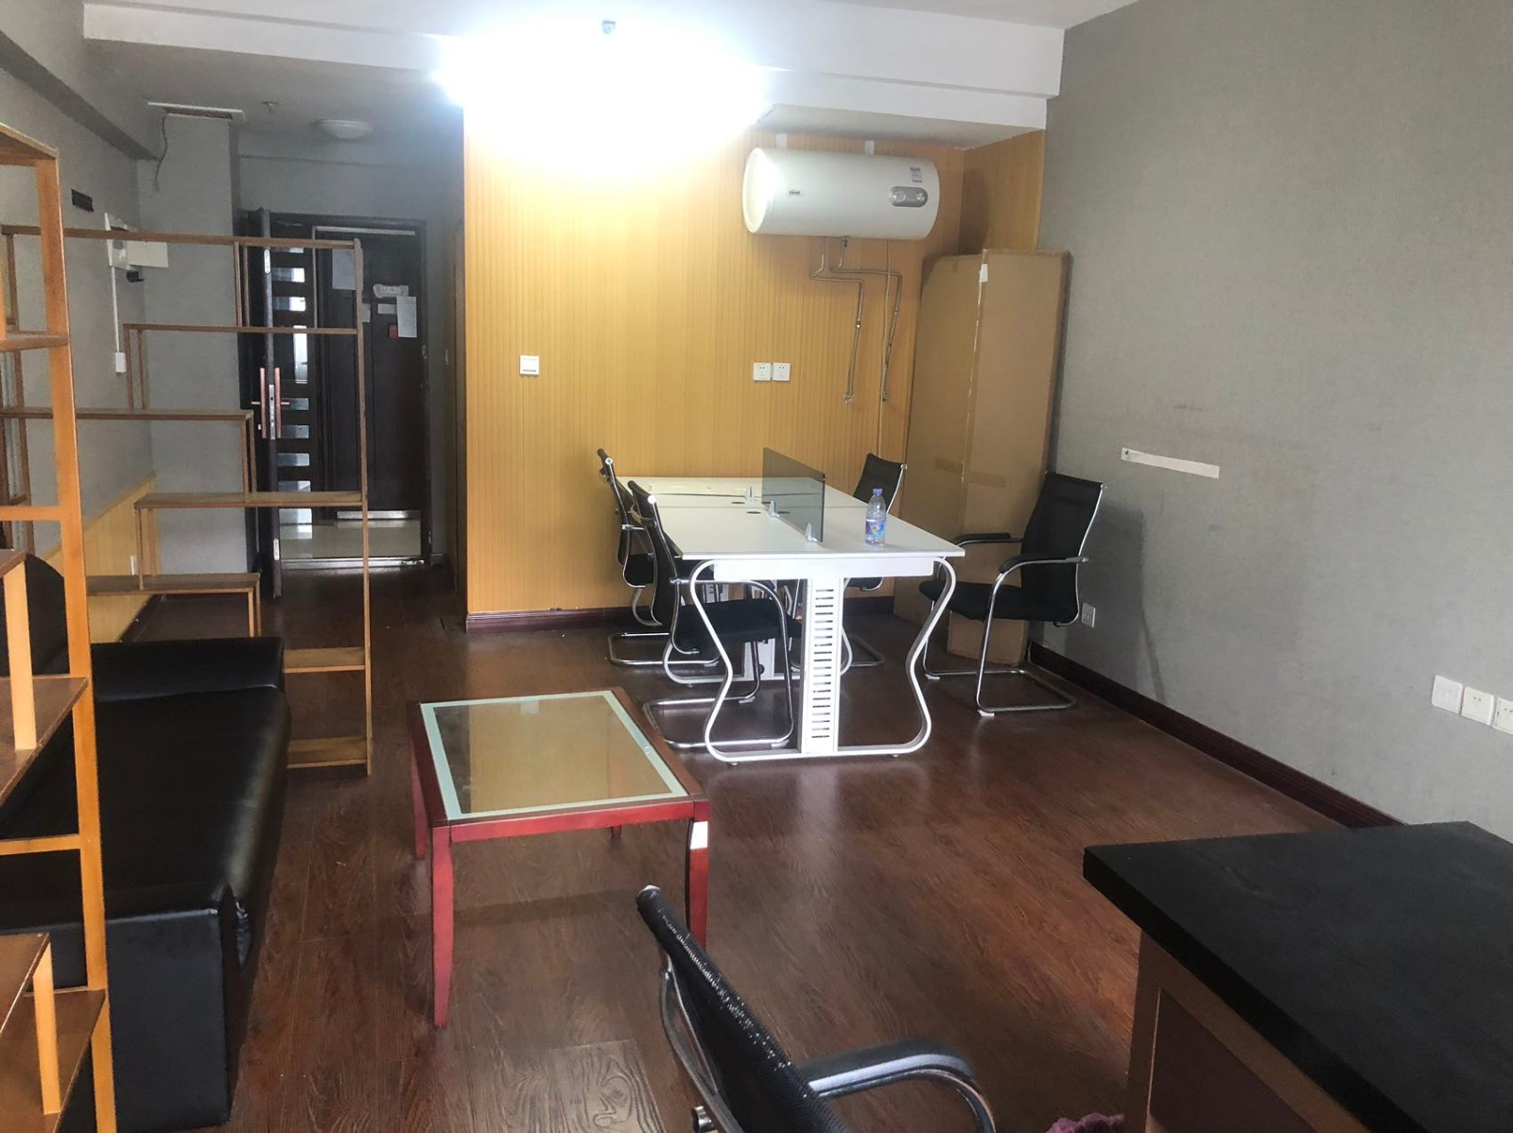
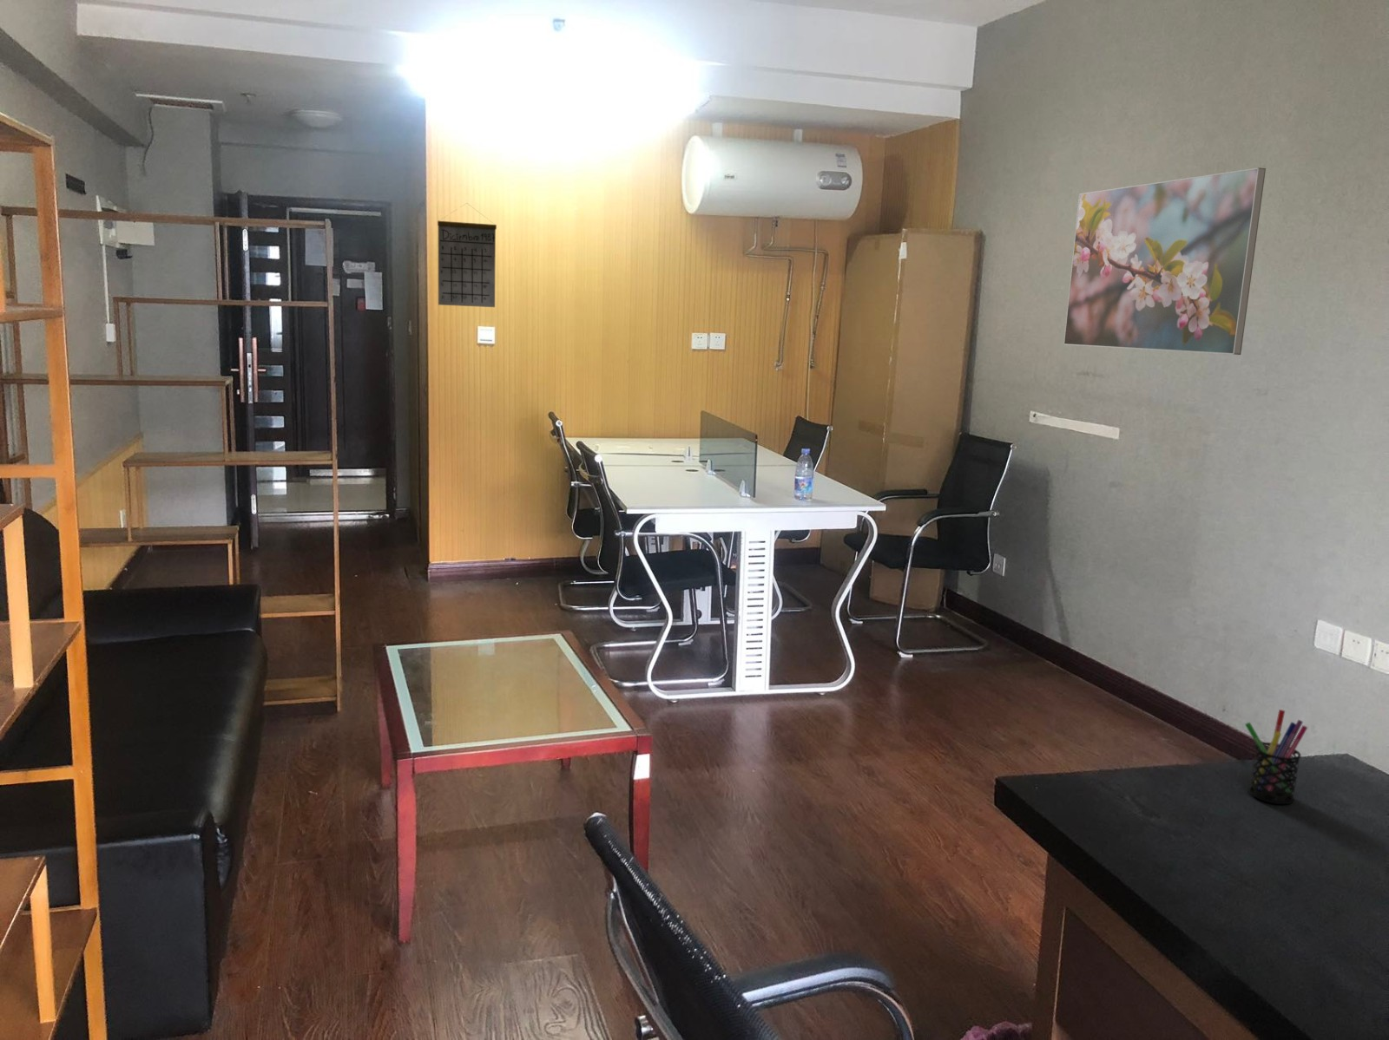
+ pen holder (1271, 754)
+ calendar (467, 255)
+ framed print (1152, 267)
